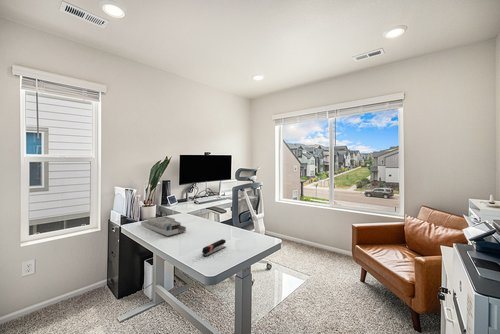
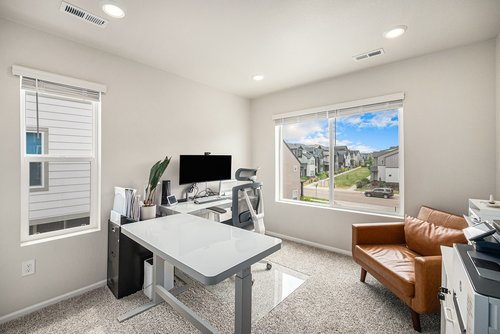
- desk organizer (162, 223)
- stapler (214, 247)
